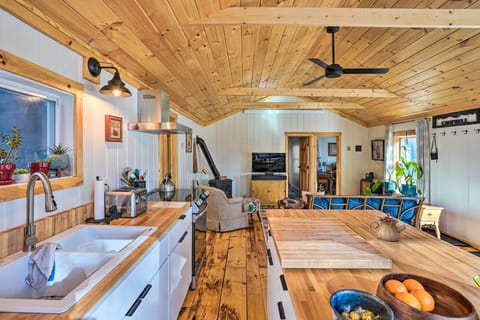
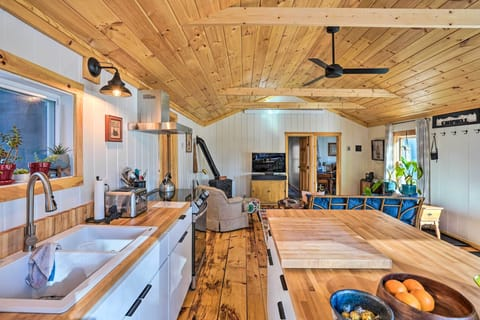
- teapot (386, 225)
